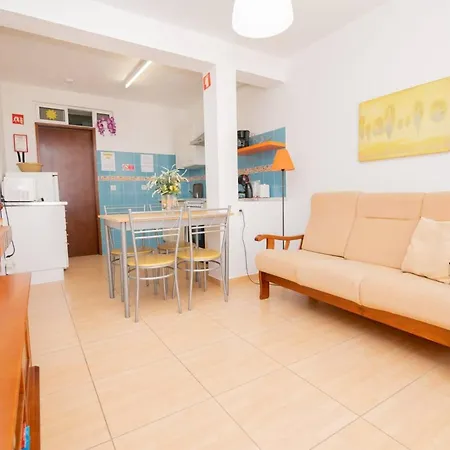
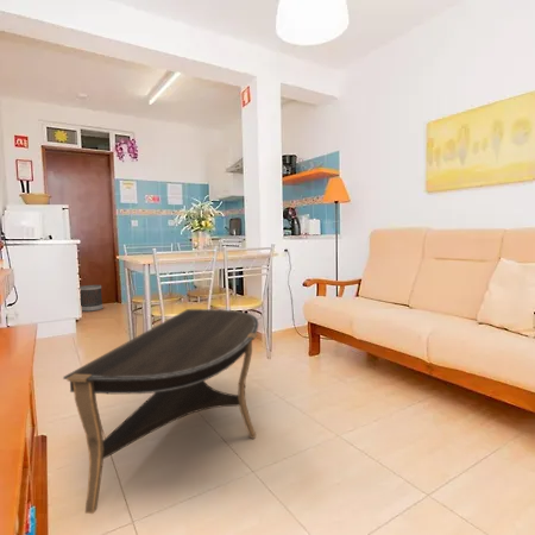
+ coffee table (200, 384)
+ wastebasket (90, 297)
